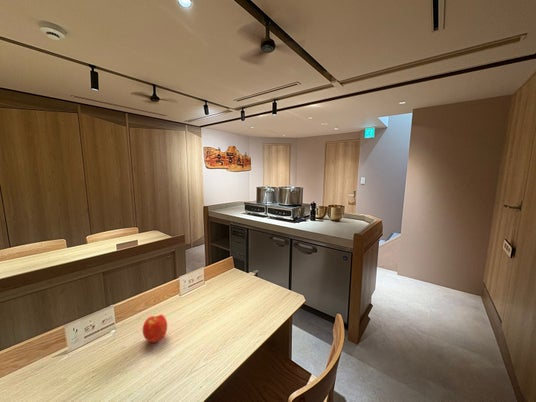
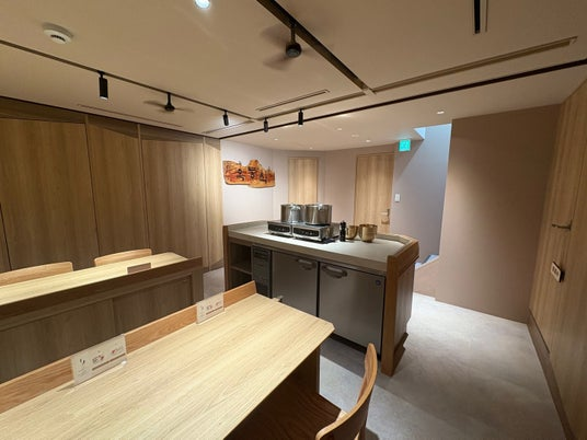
- apple (155, 328)
